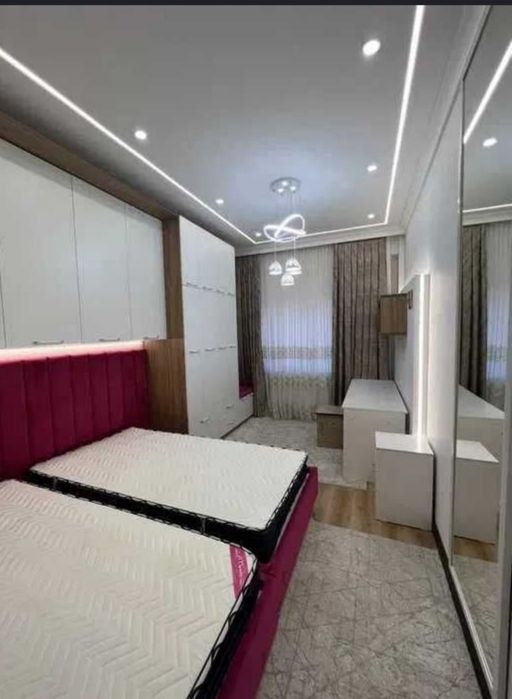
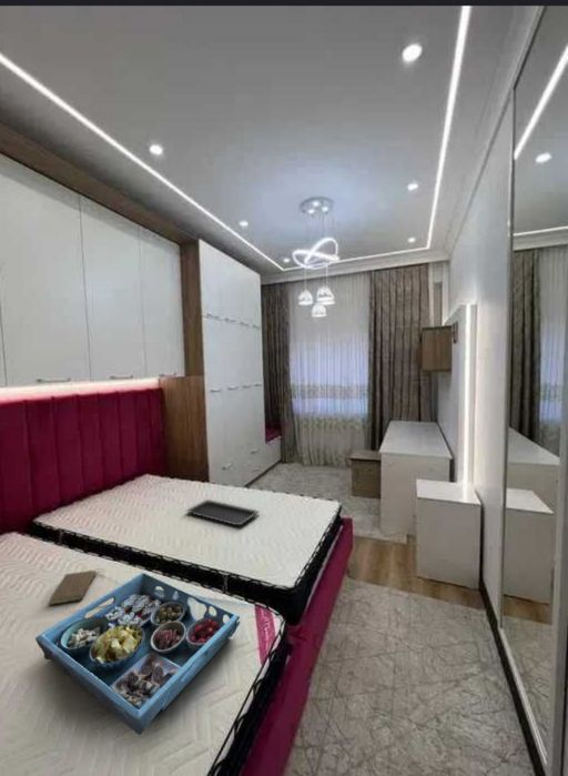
+ serving tray (140, 635)
+ book (79, 585)
+ serving tray (222, 513)
